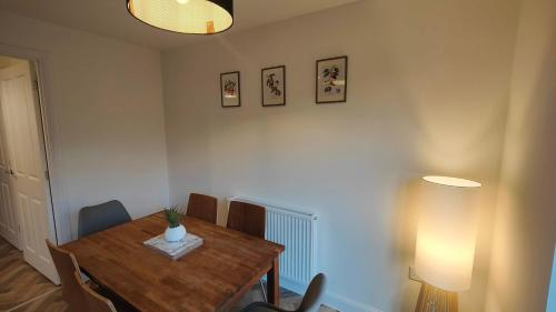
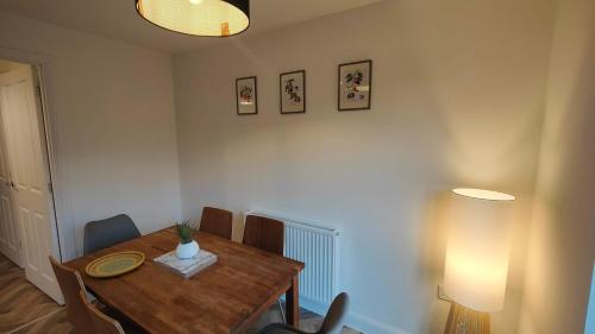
+ plate (117, 264)
